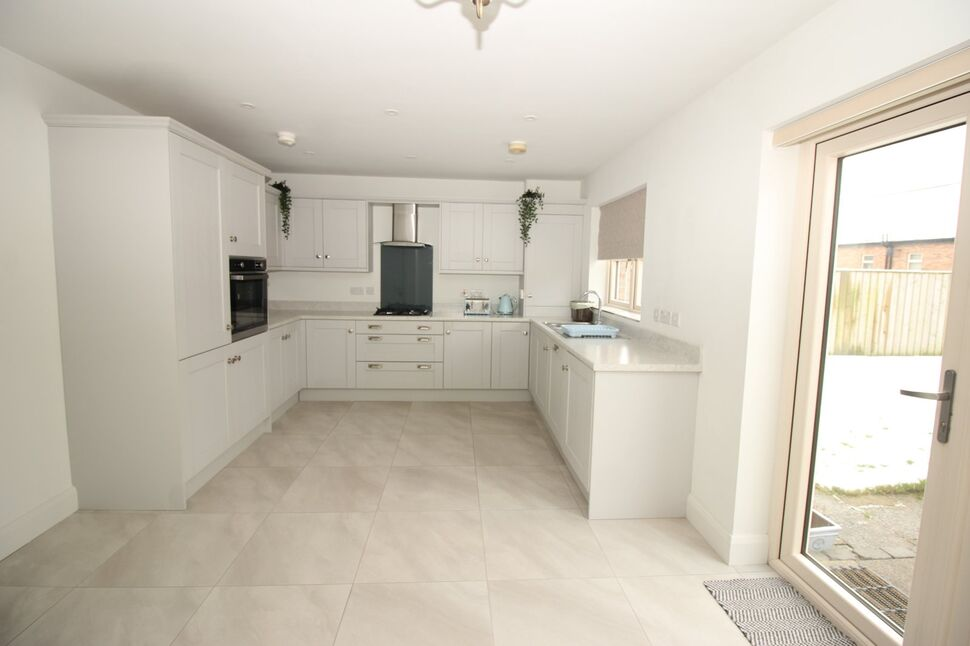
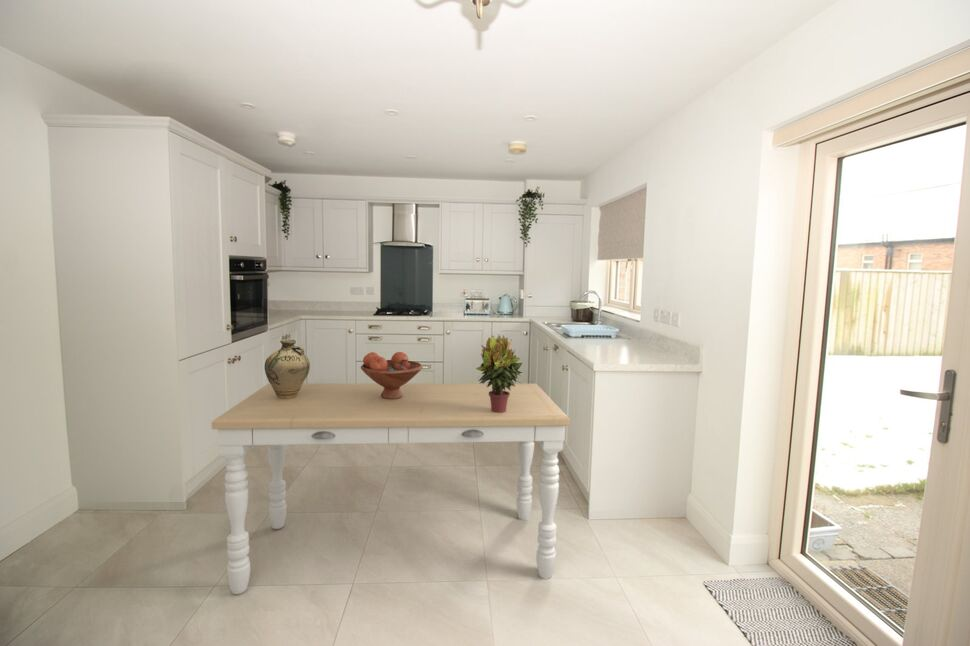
+ fruit bowl (392, 374)
+ jug (287, 368)
+ dining table (402, 442)
+ potted plant (498, 372)
